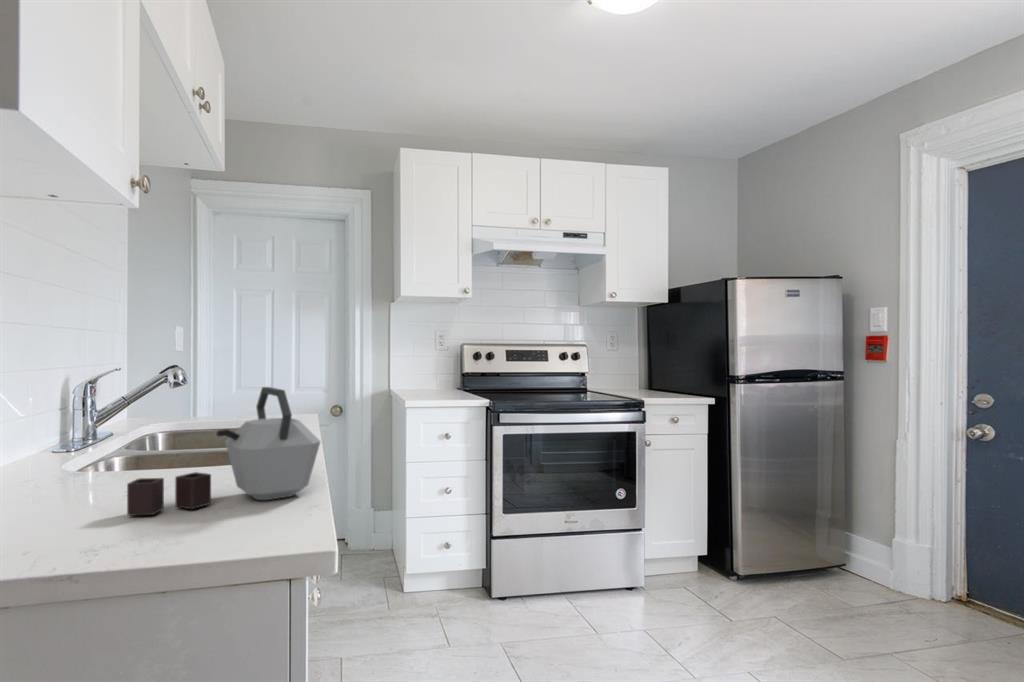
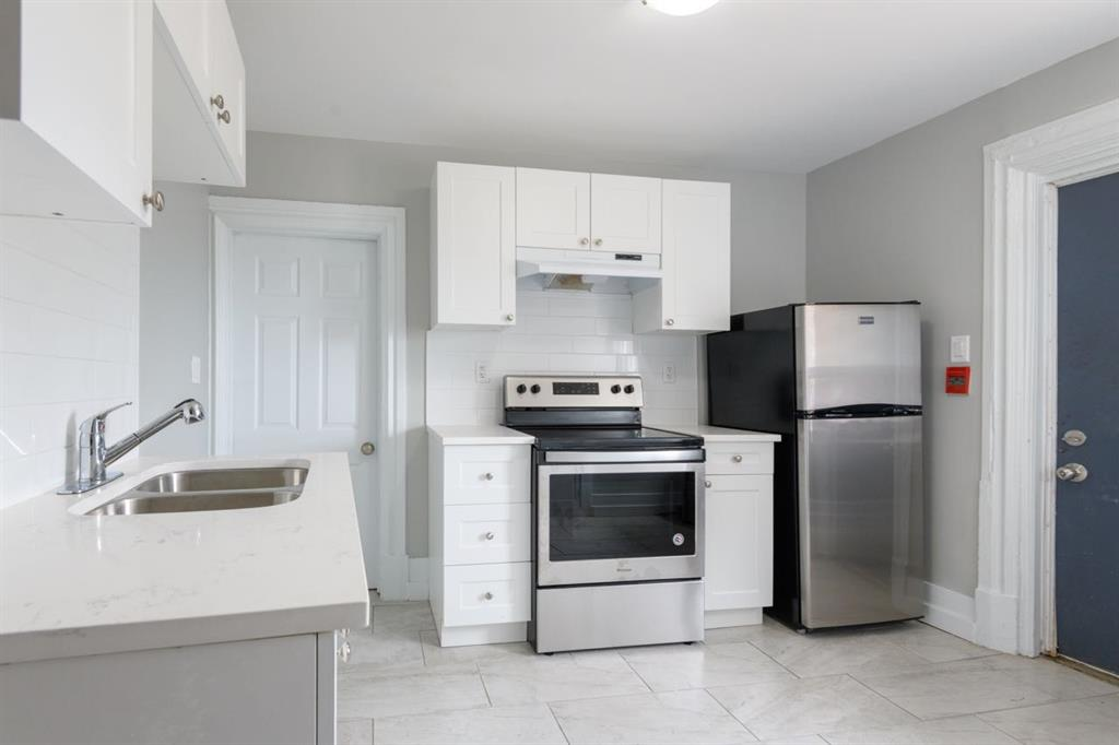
- kettle (226, 445)
